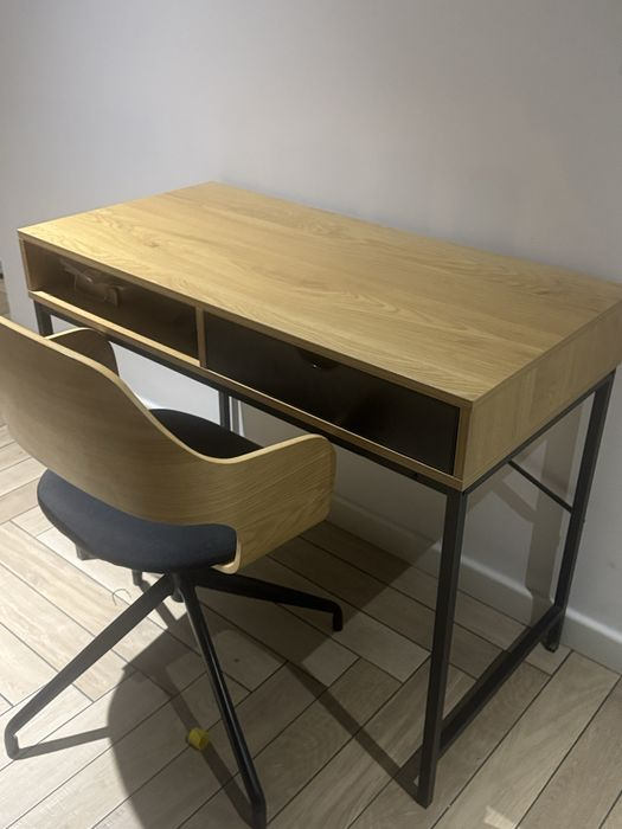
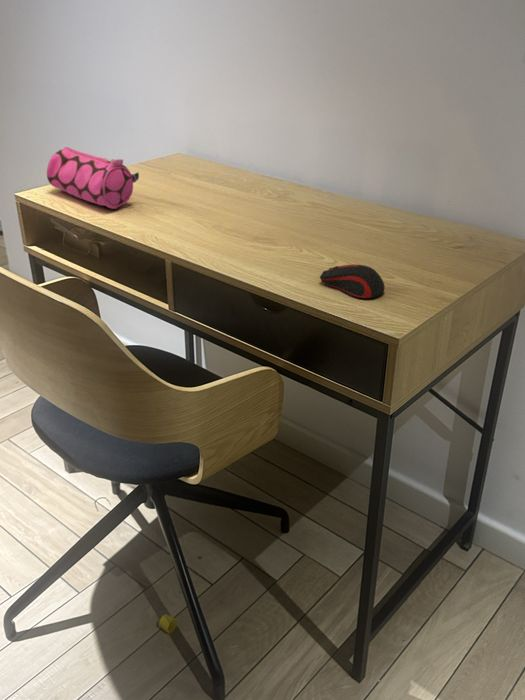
+ computer mouse (353, 275)
+ pencil case (89, 175)
